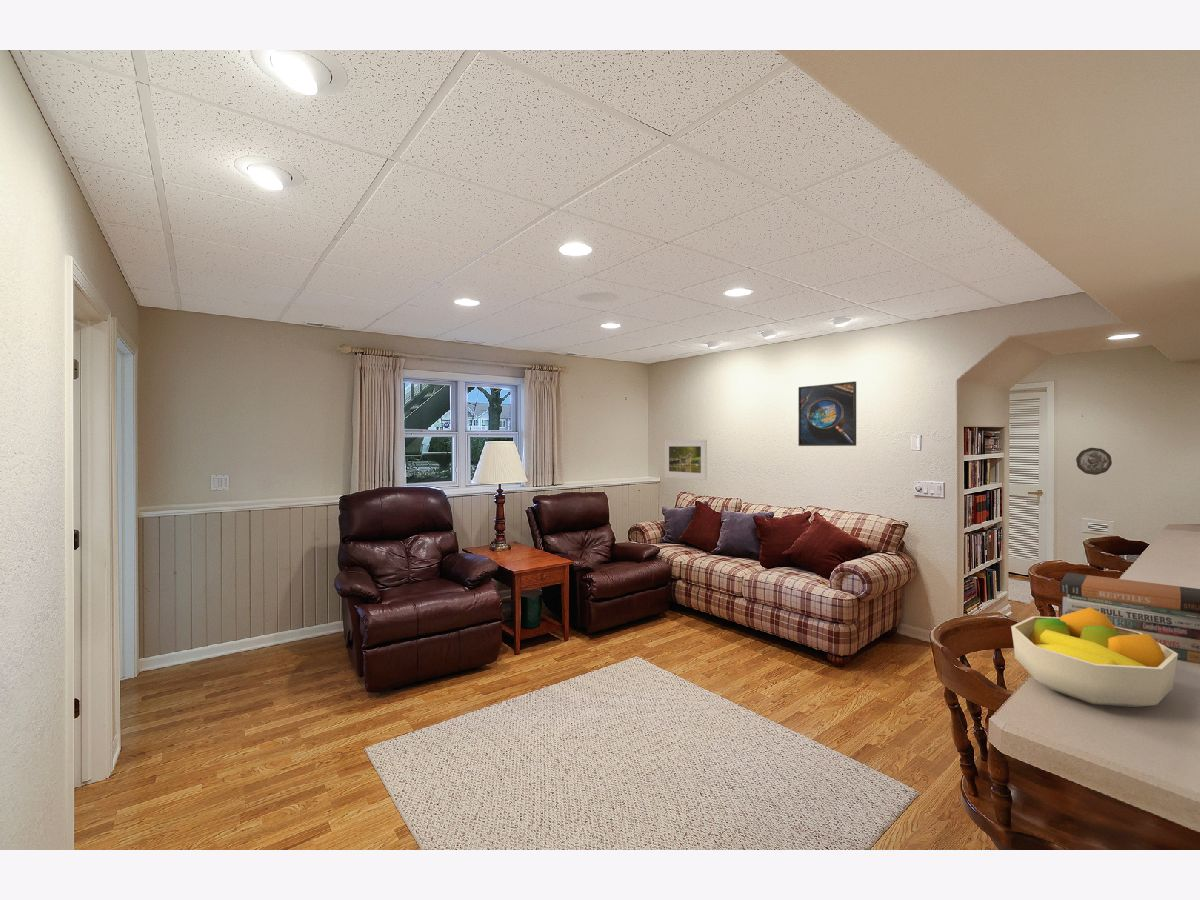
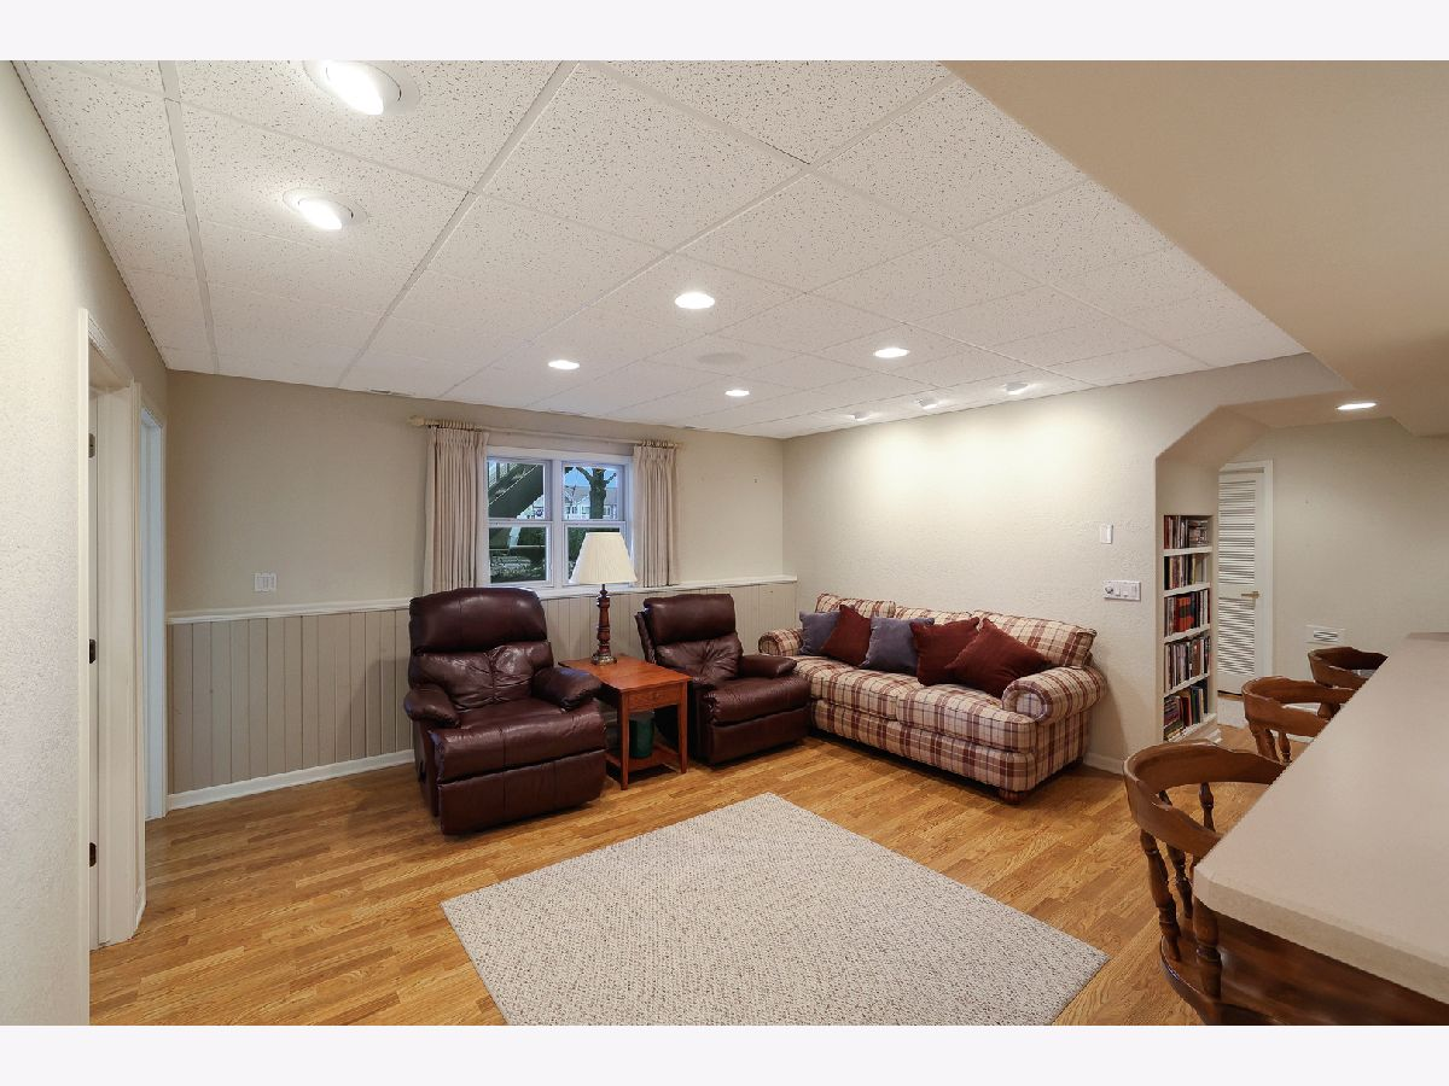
- book stack (1132, 614)
- decorative plate (1093, 461)
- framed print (684, 459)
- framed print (826, 415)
- fruit bowl (1088, 651)
